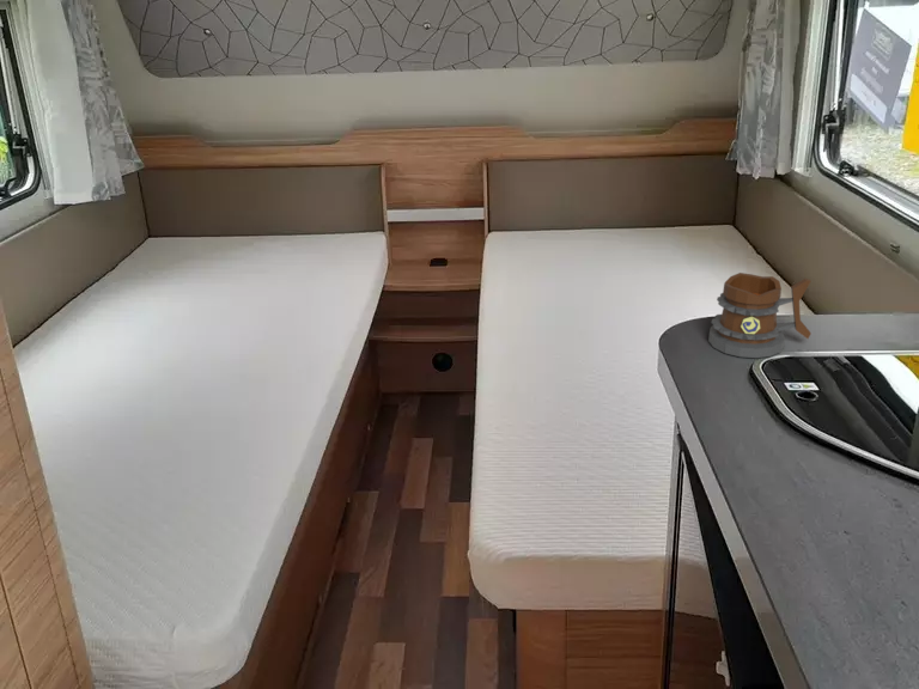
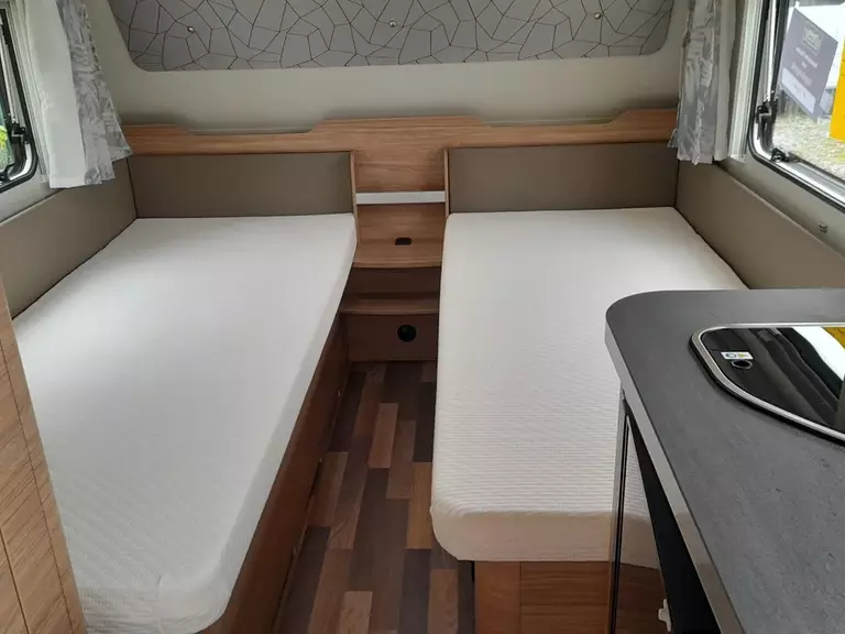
- mug (762, 311)
